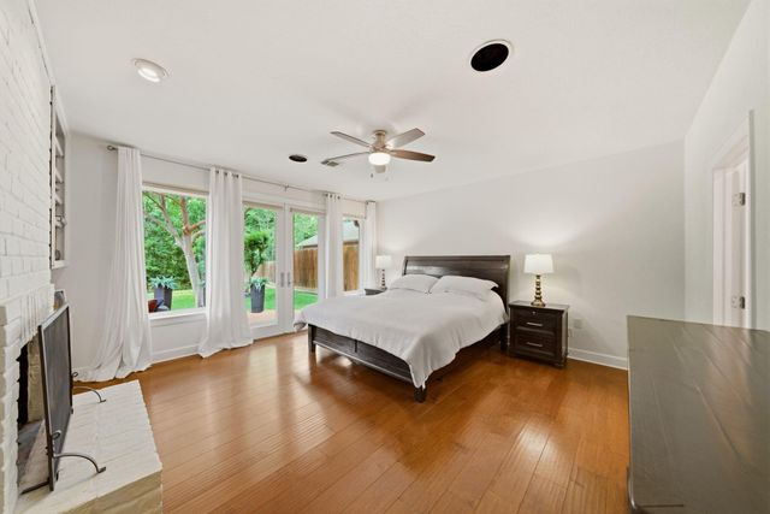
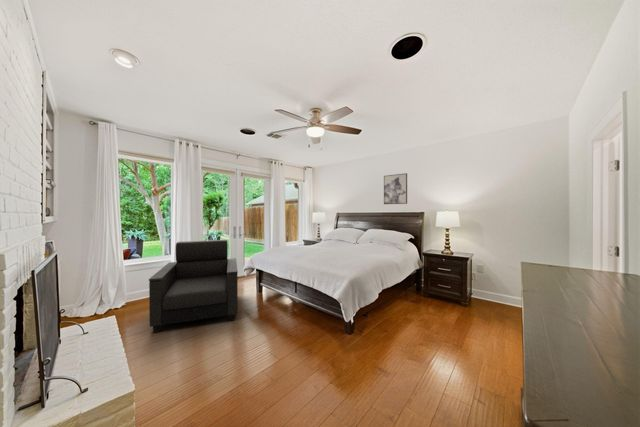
+ armchair (200, 278)
+ wall art (395, 189)
